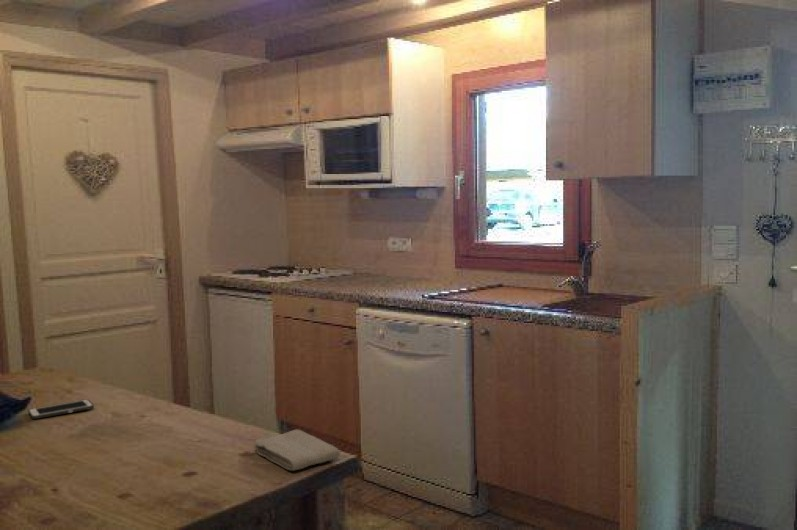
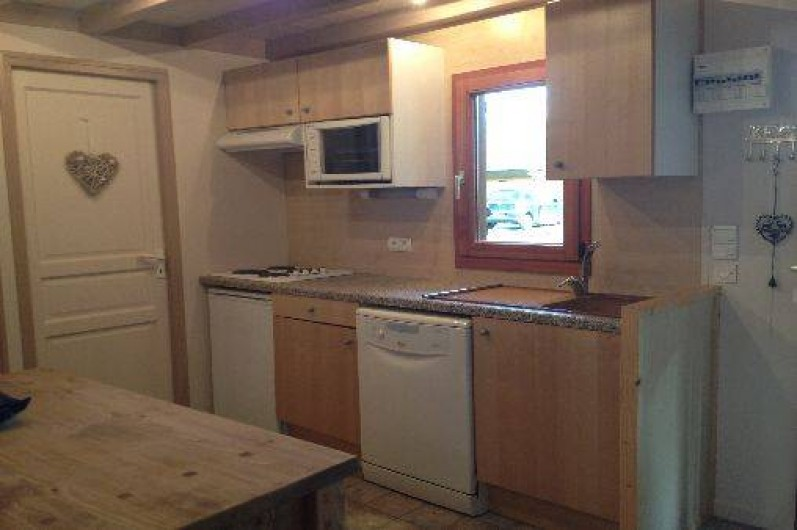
- washcloth (295, 448)
- cell phone (61, 409)
